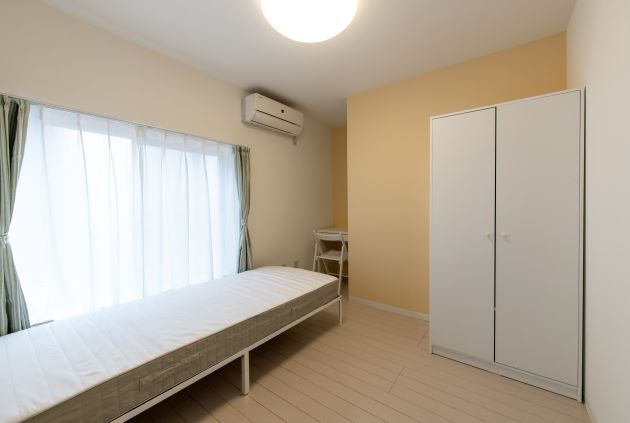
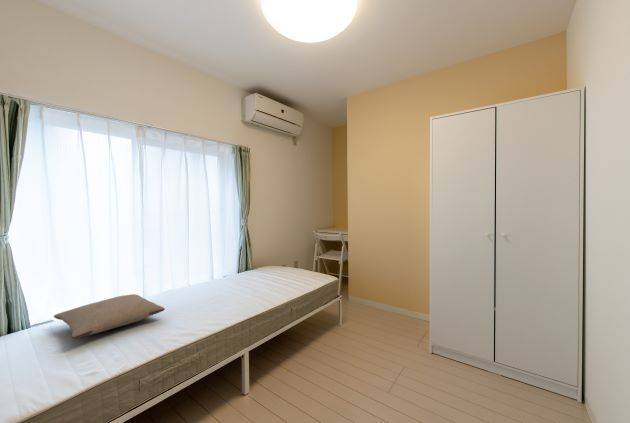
+ pillow (111, 313)
